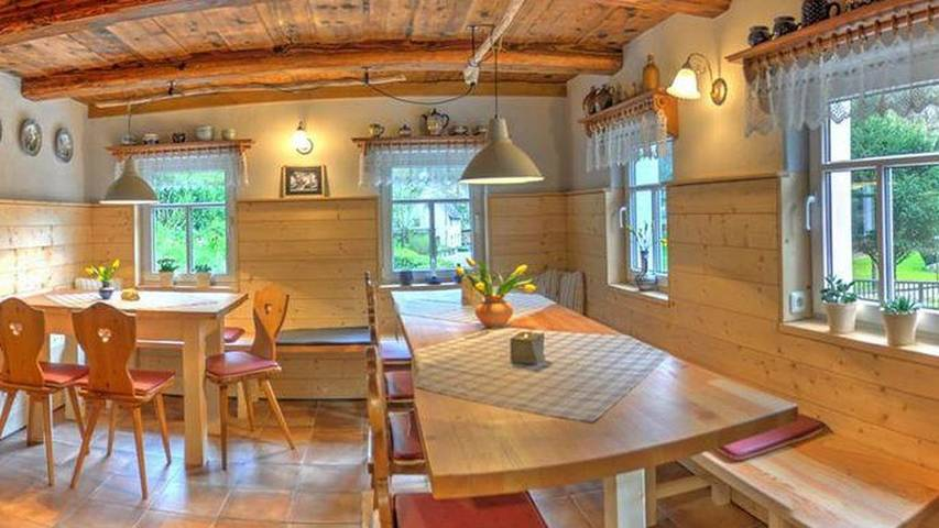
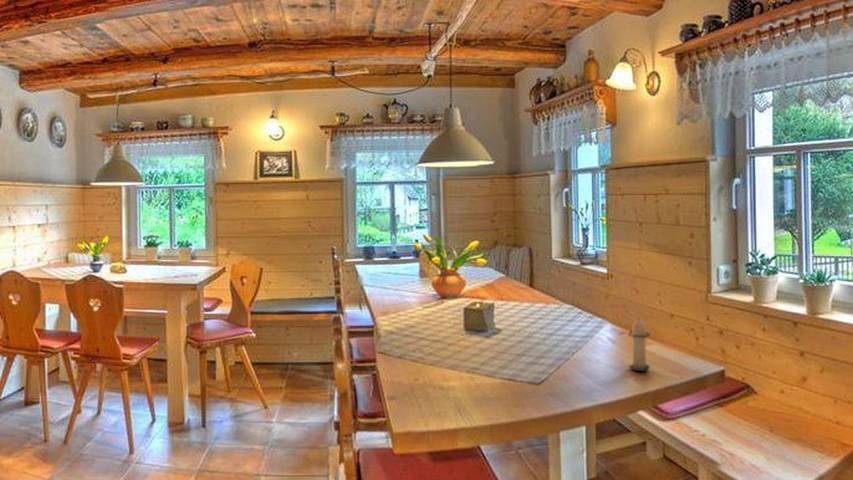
+ candle (639, 343)
